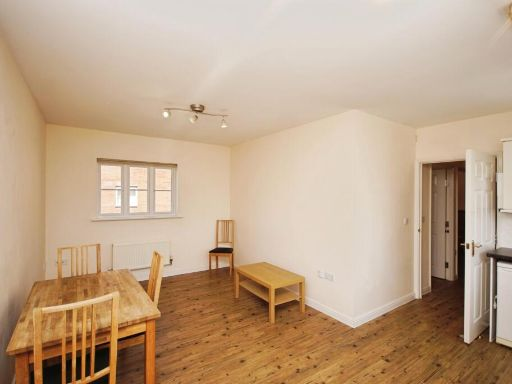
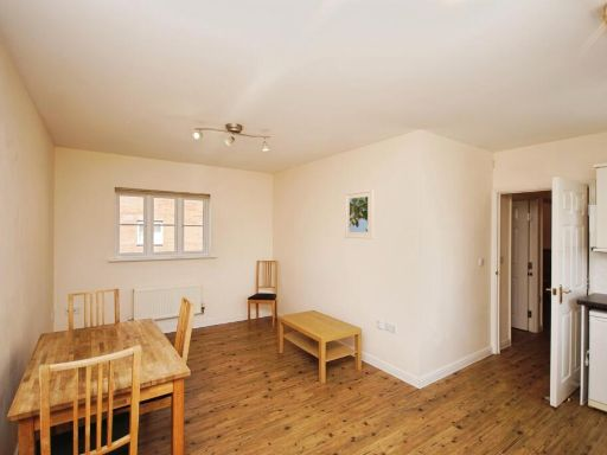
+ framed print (358, 214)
